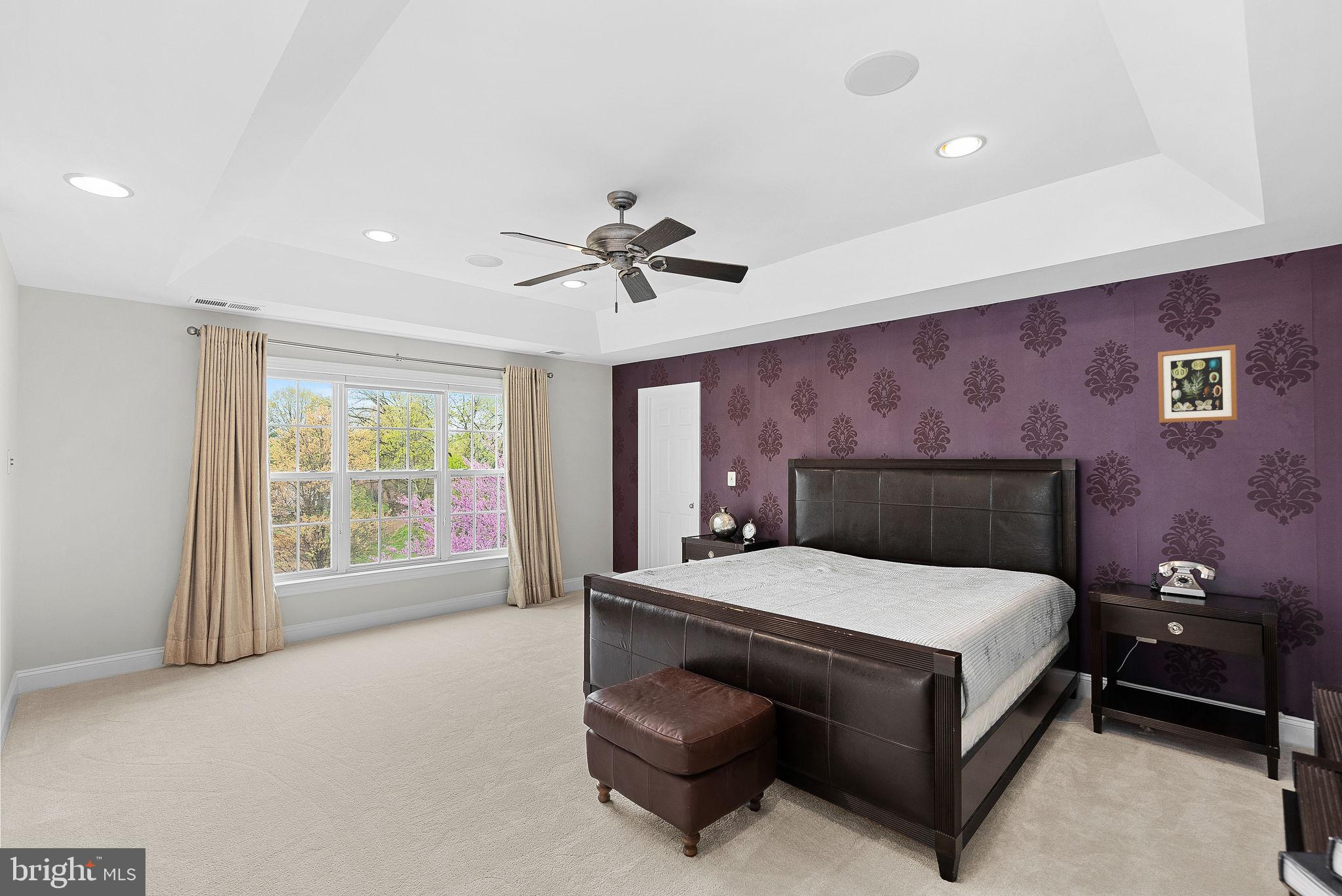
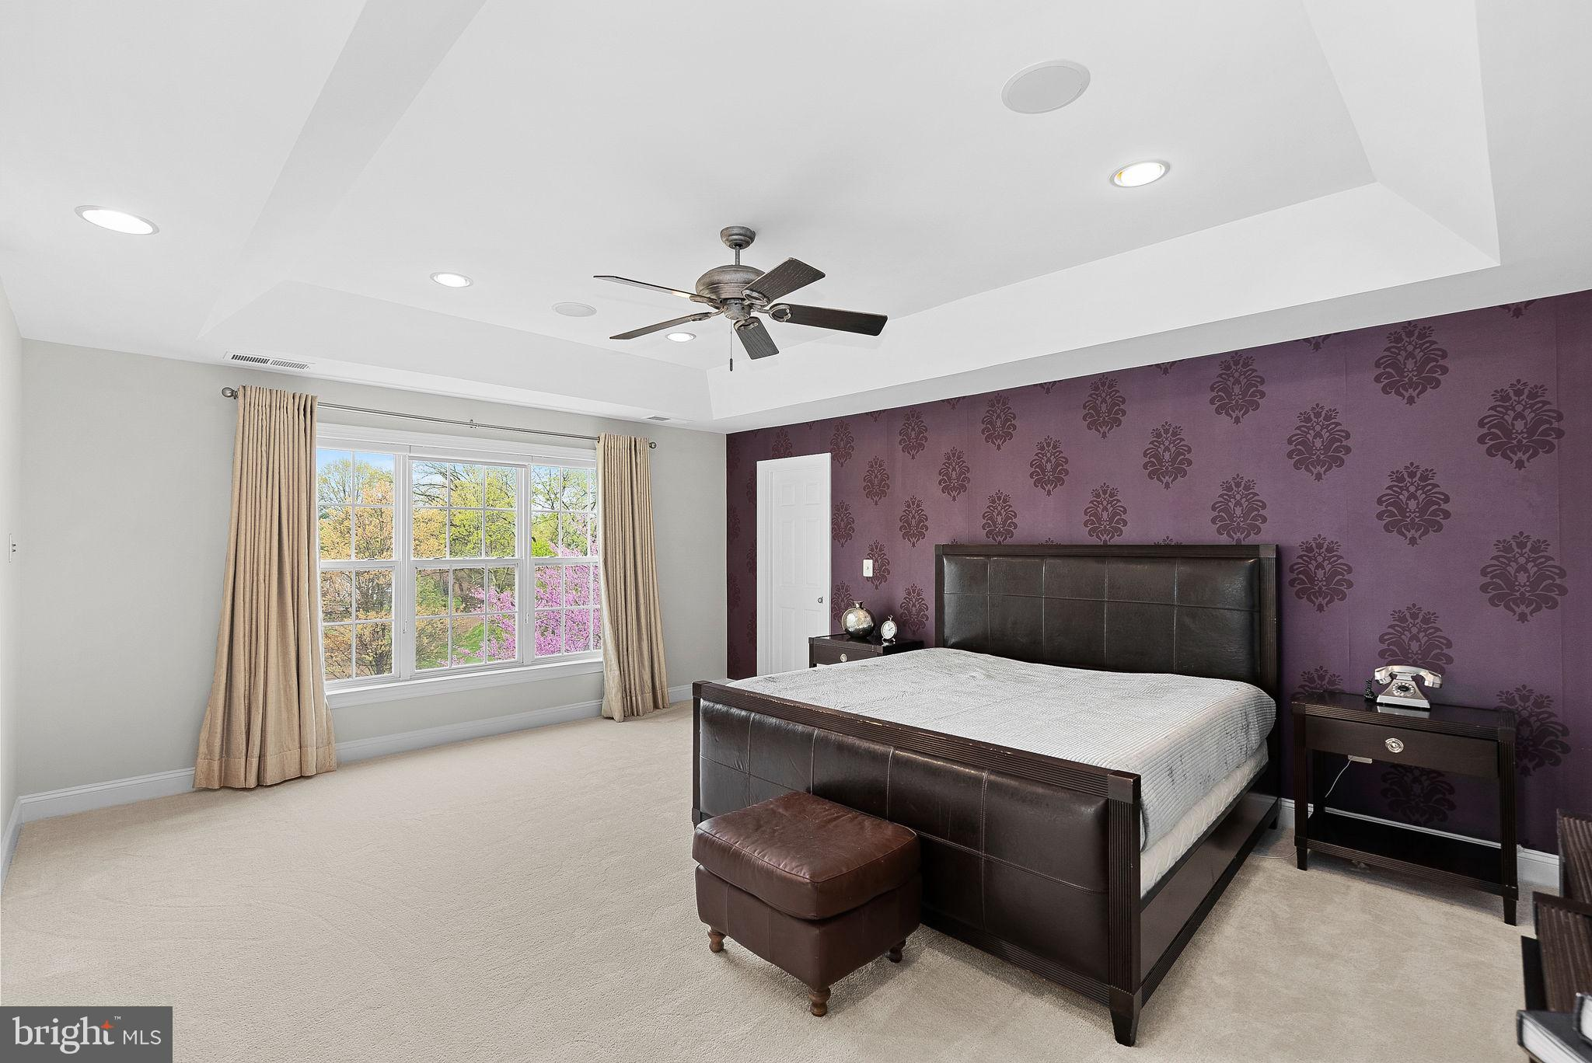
- wall art (1196, 384)
